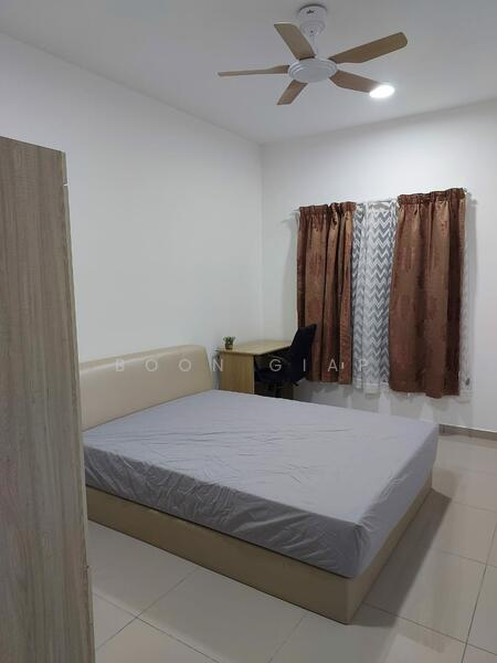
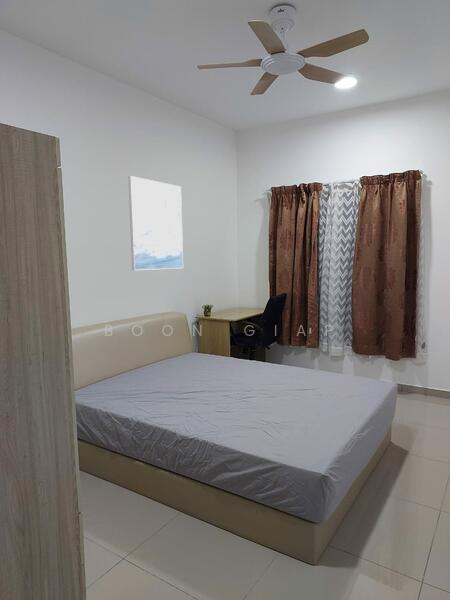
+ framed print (158, 226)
